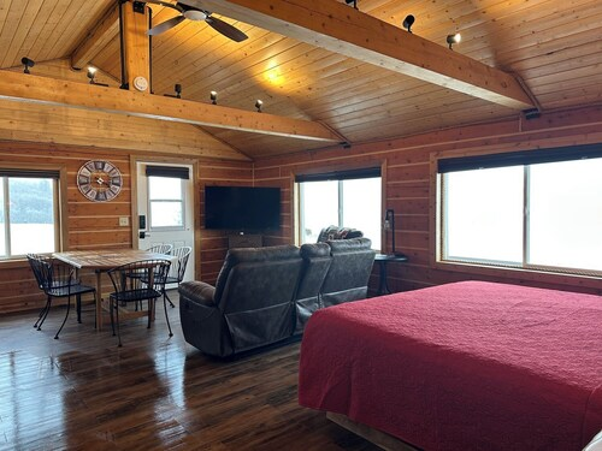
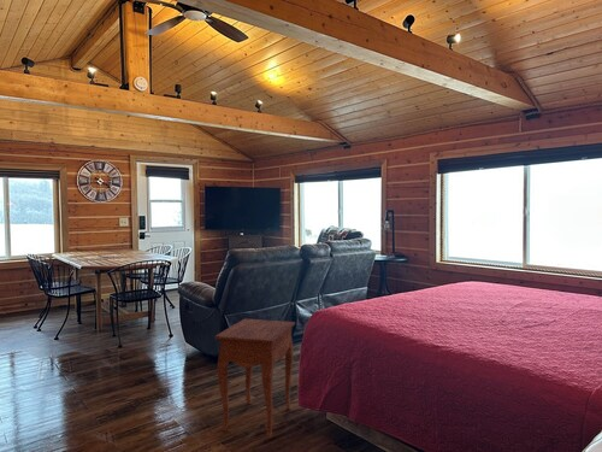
+ side table (262, 374)
